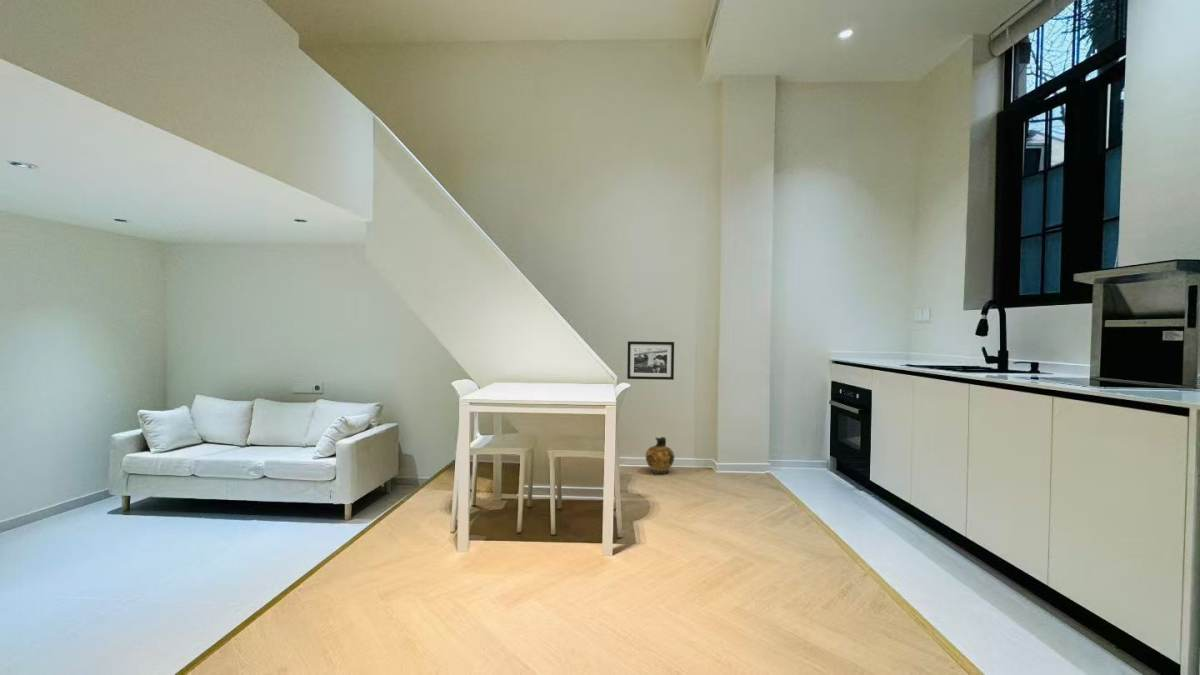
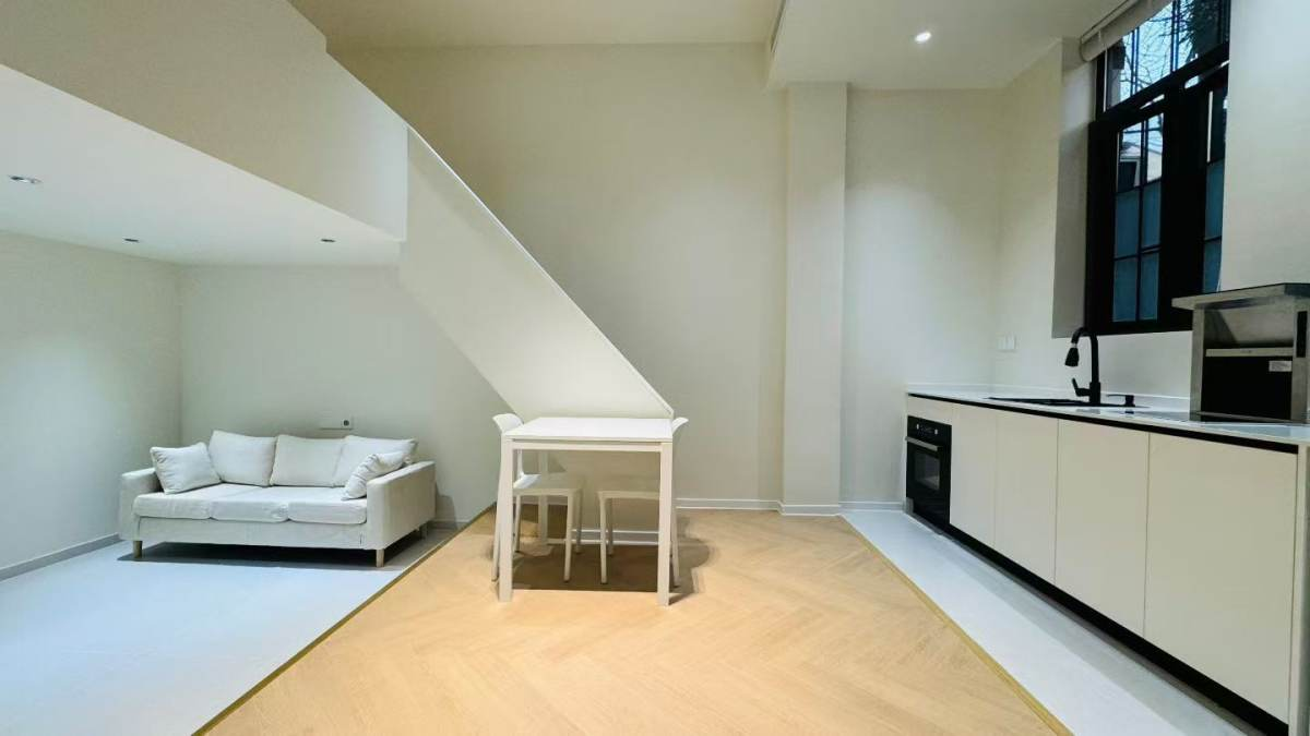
- picture frame (650, 360)
- ceramic jug (659, 454)
